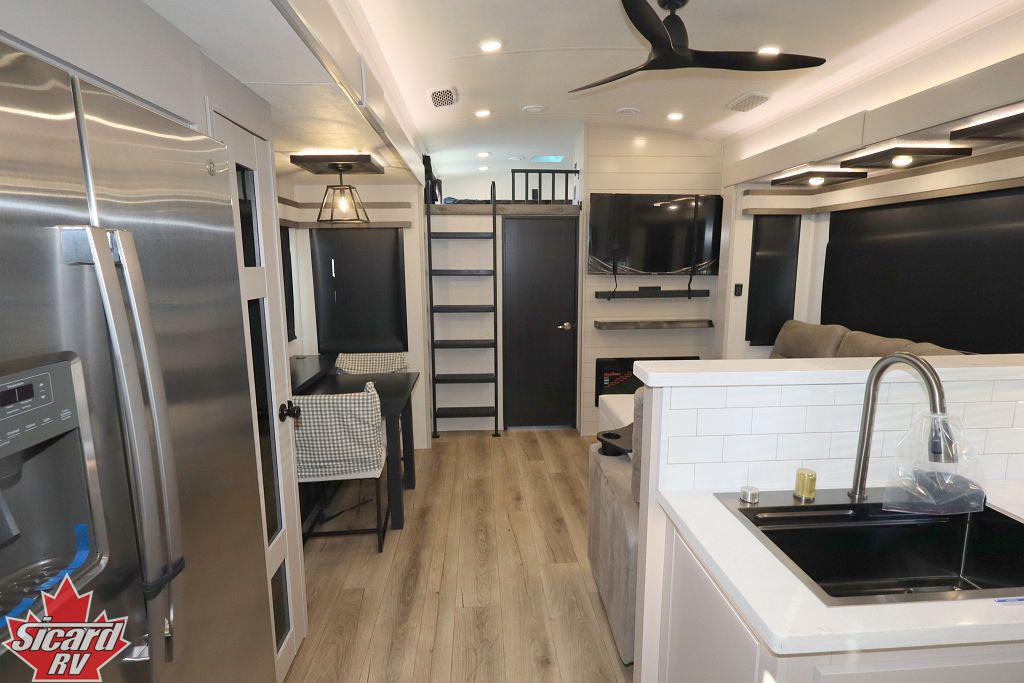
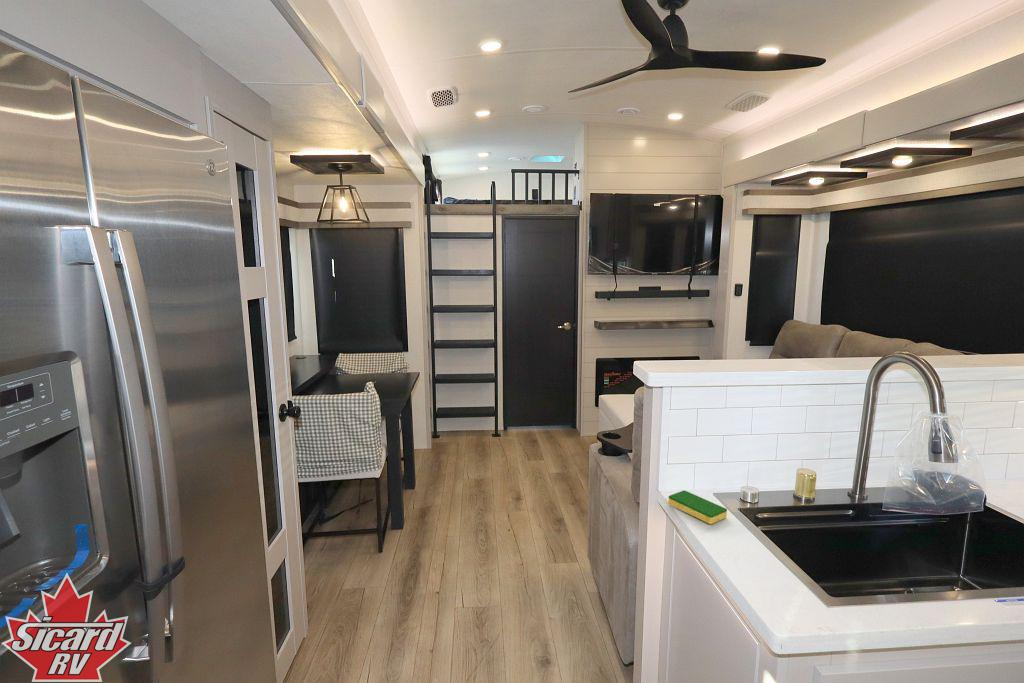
+ dish sponge (696, 506)
